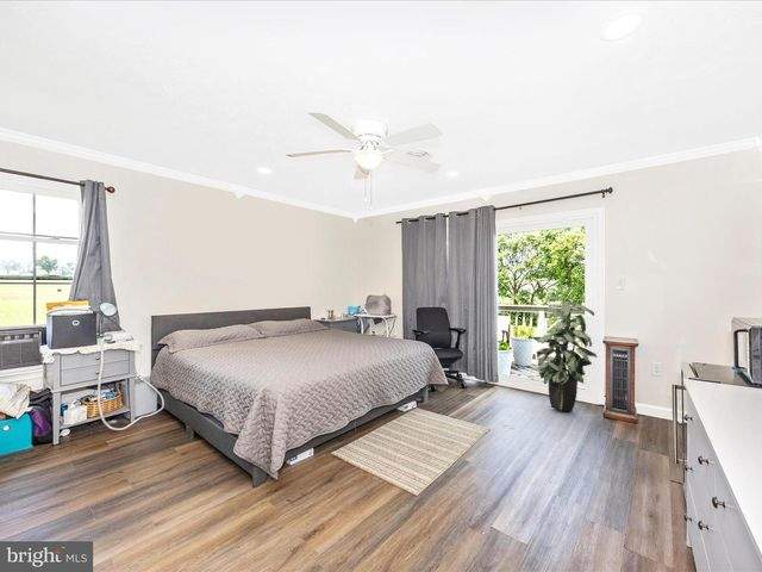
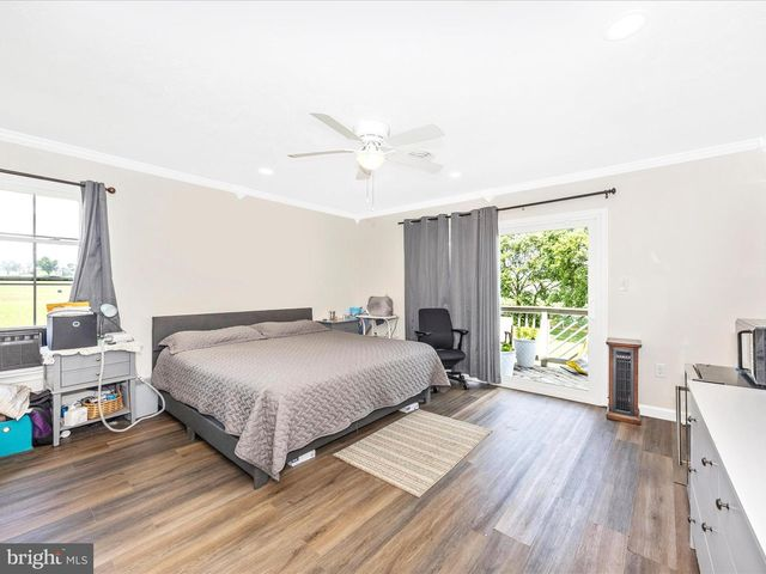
- indoor plant (561, 352)
